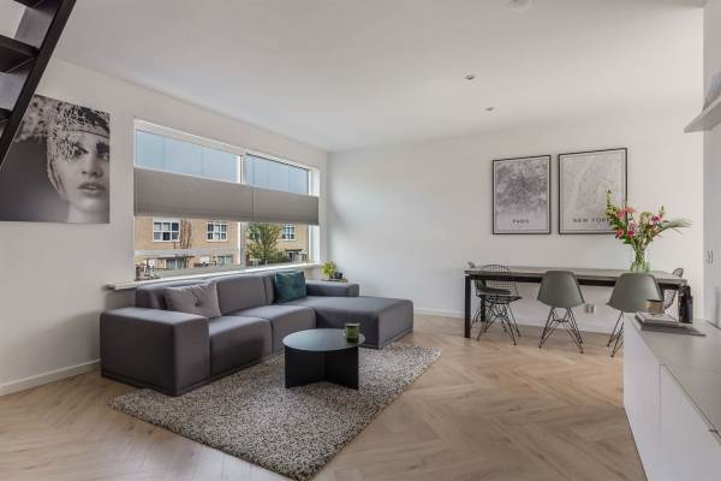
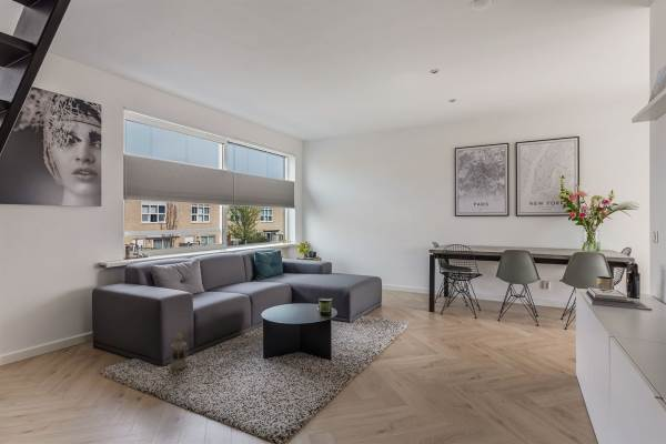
+ lantern (179, 346)
